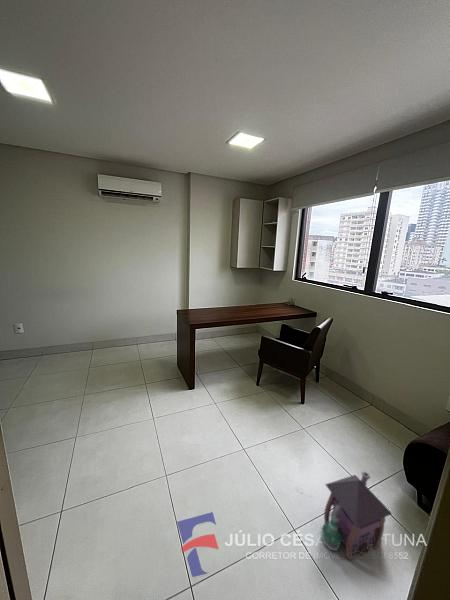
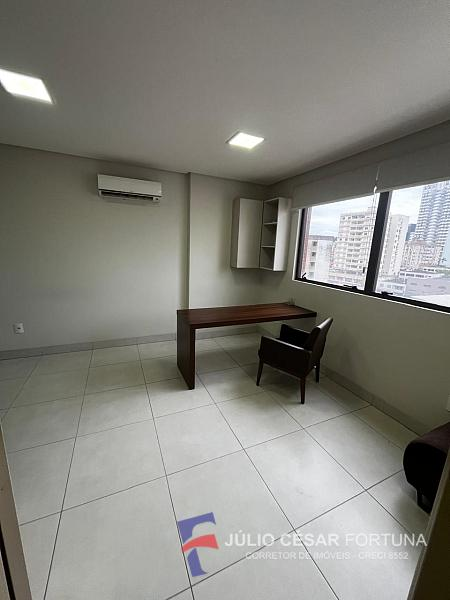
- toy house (353, 508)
